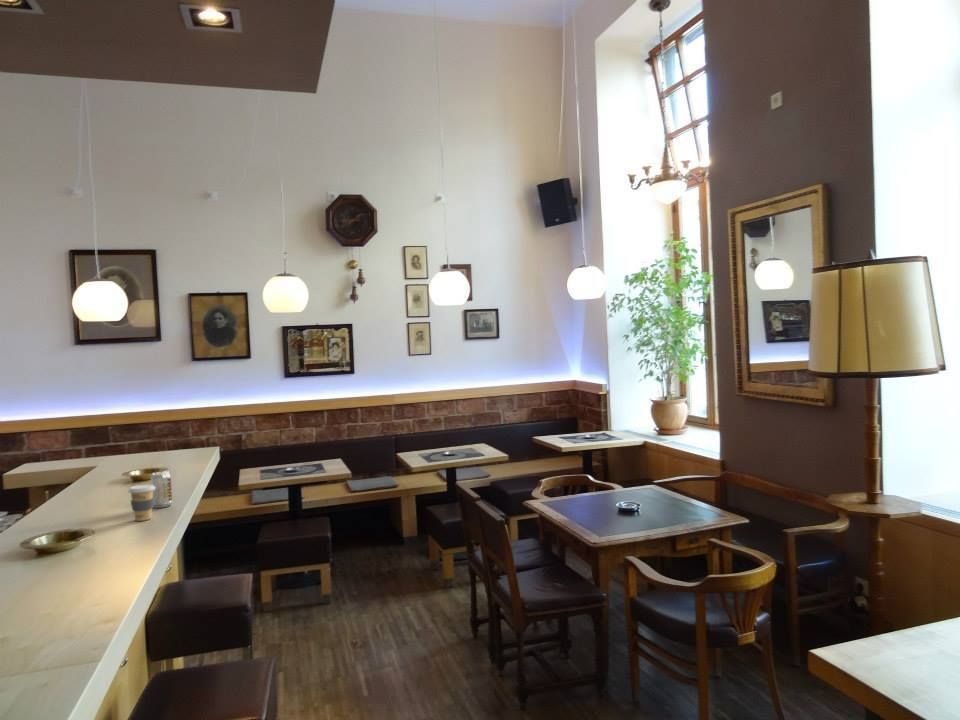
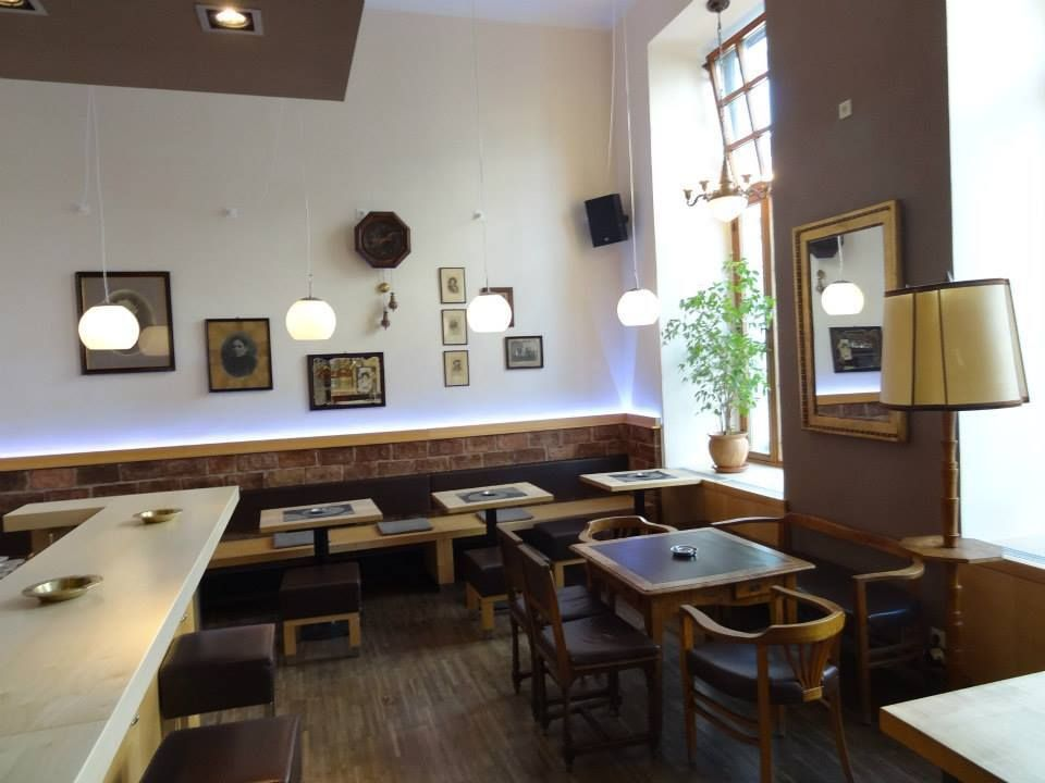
- coffee cup (142, 502)
- beverage can (161, 489)
